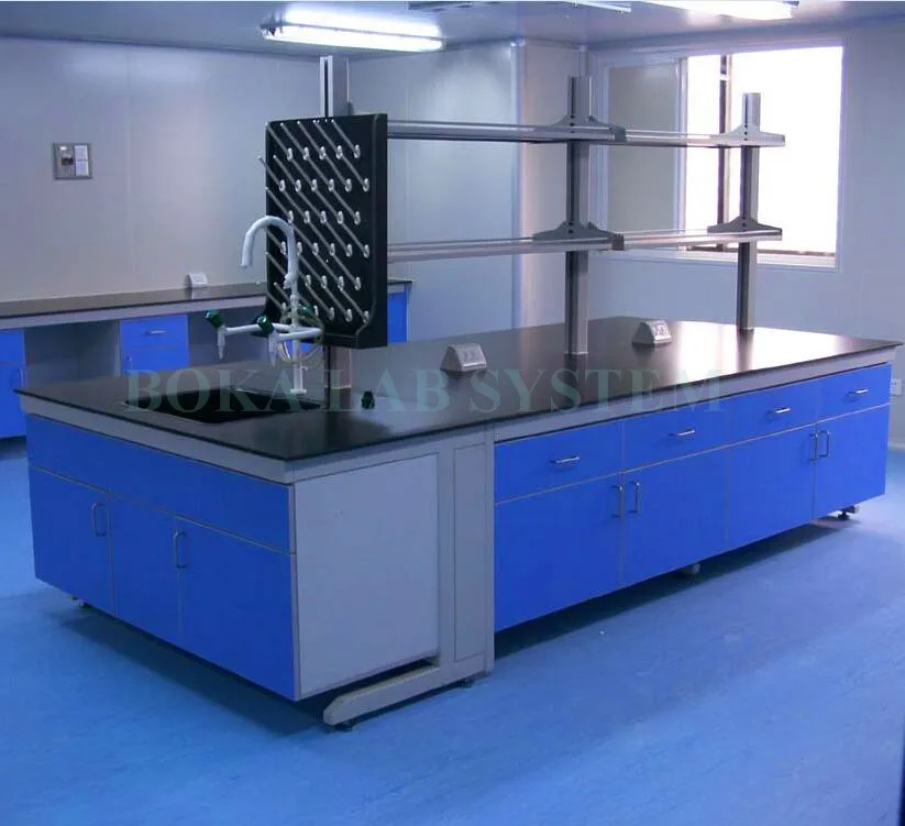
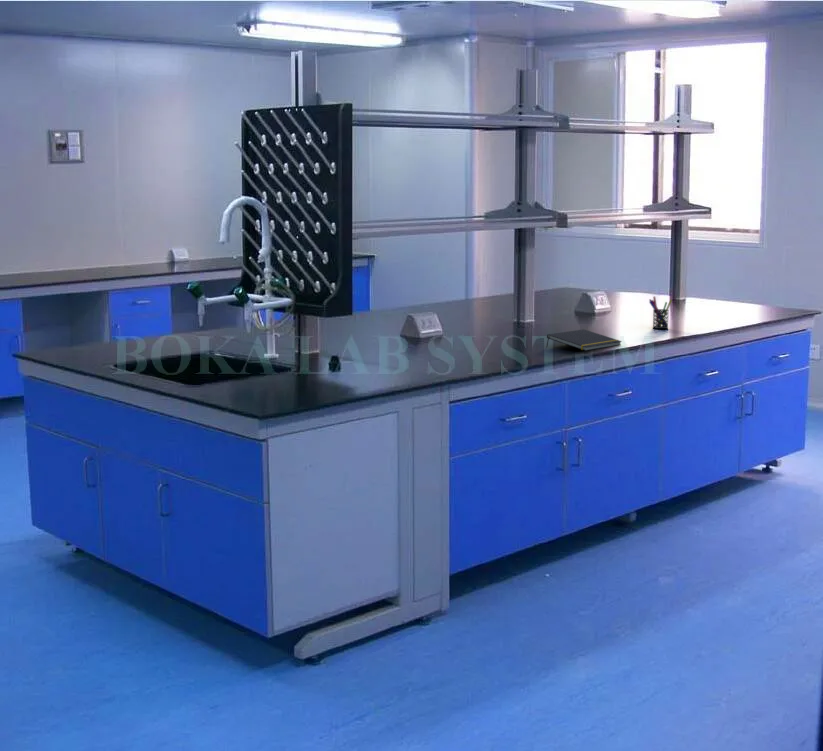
+ notepad (584, 339)
+ pen holder (660, 312)
